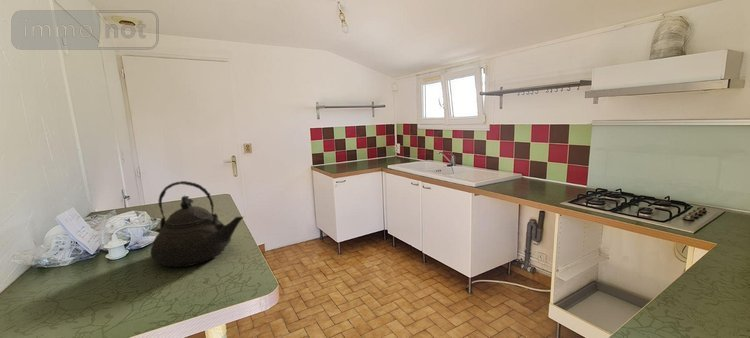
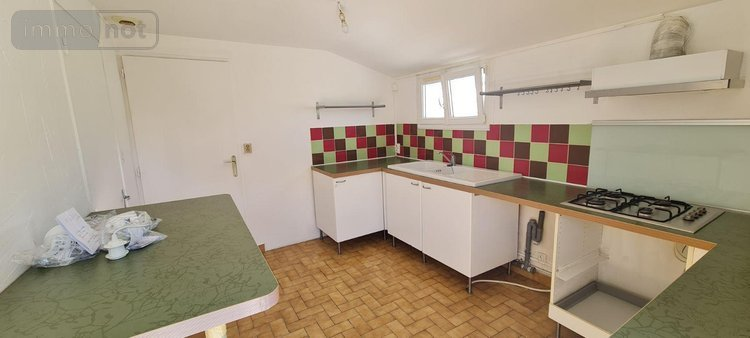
- teakettle (198, 218)
